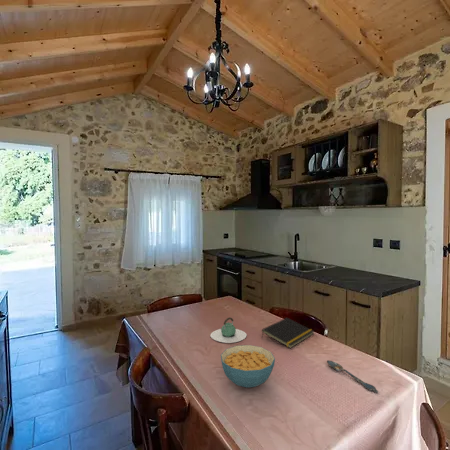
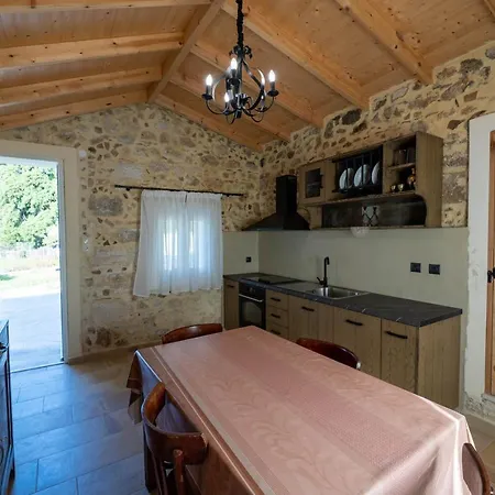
- teapot (228, 326)
- spoon (350, 374)
- notepad (288, 331)
- cereal bowl (247, 369)
